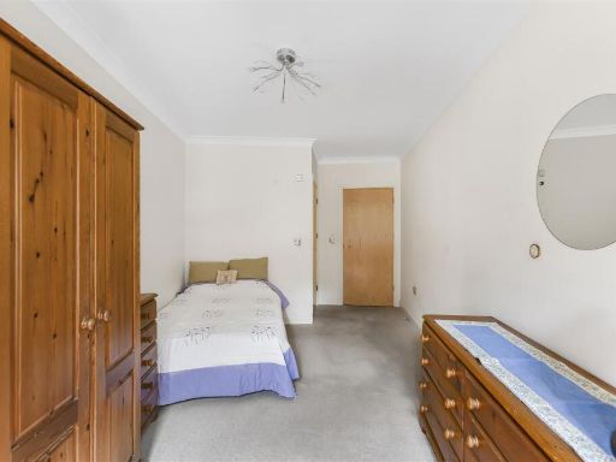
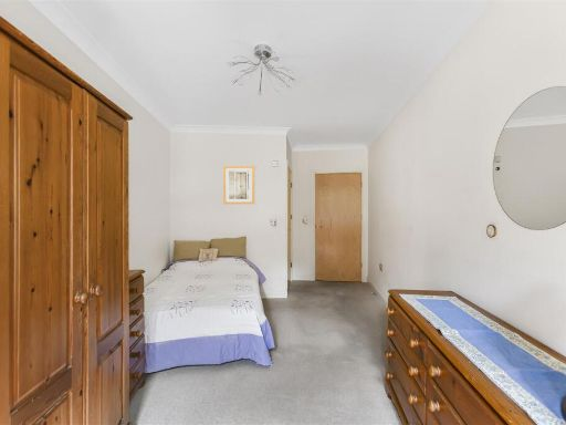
+ wall art (239, 185)
